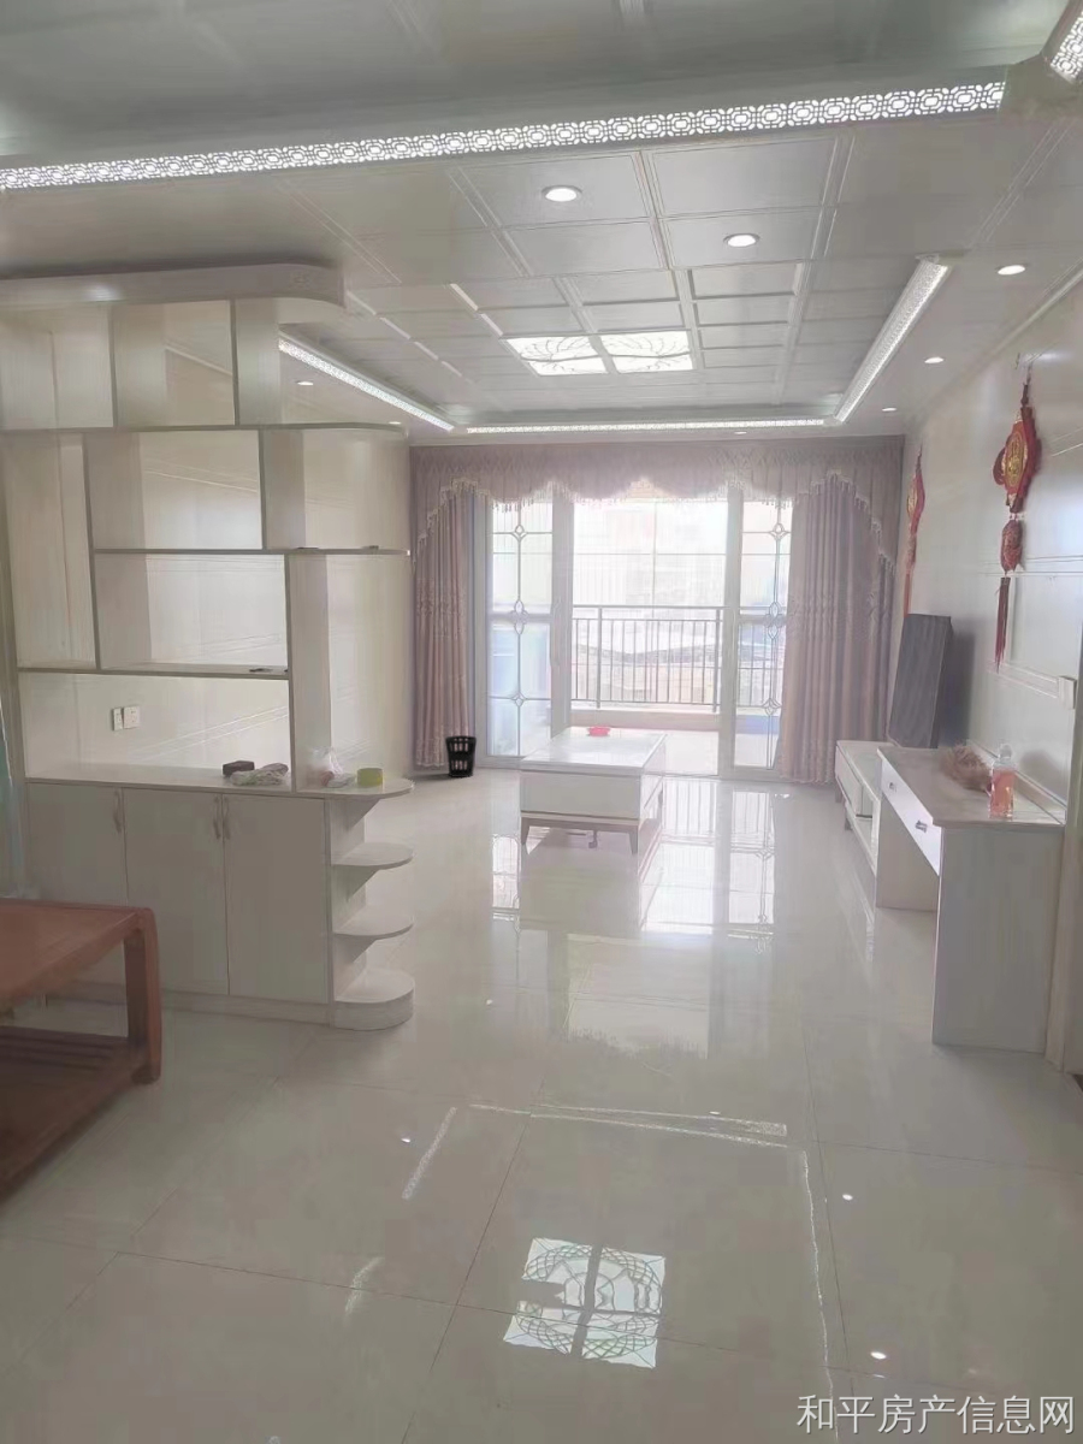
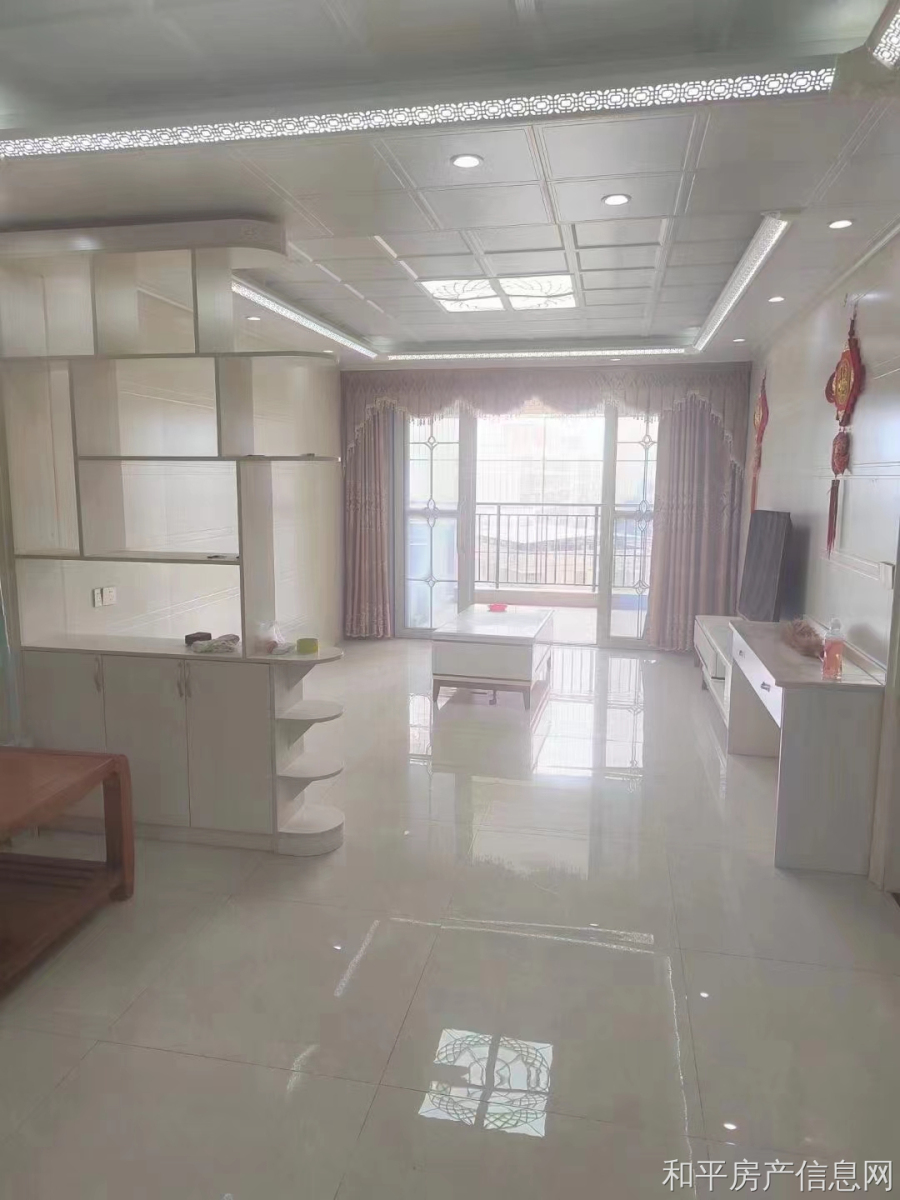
- wastebasket (461, 756)
